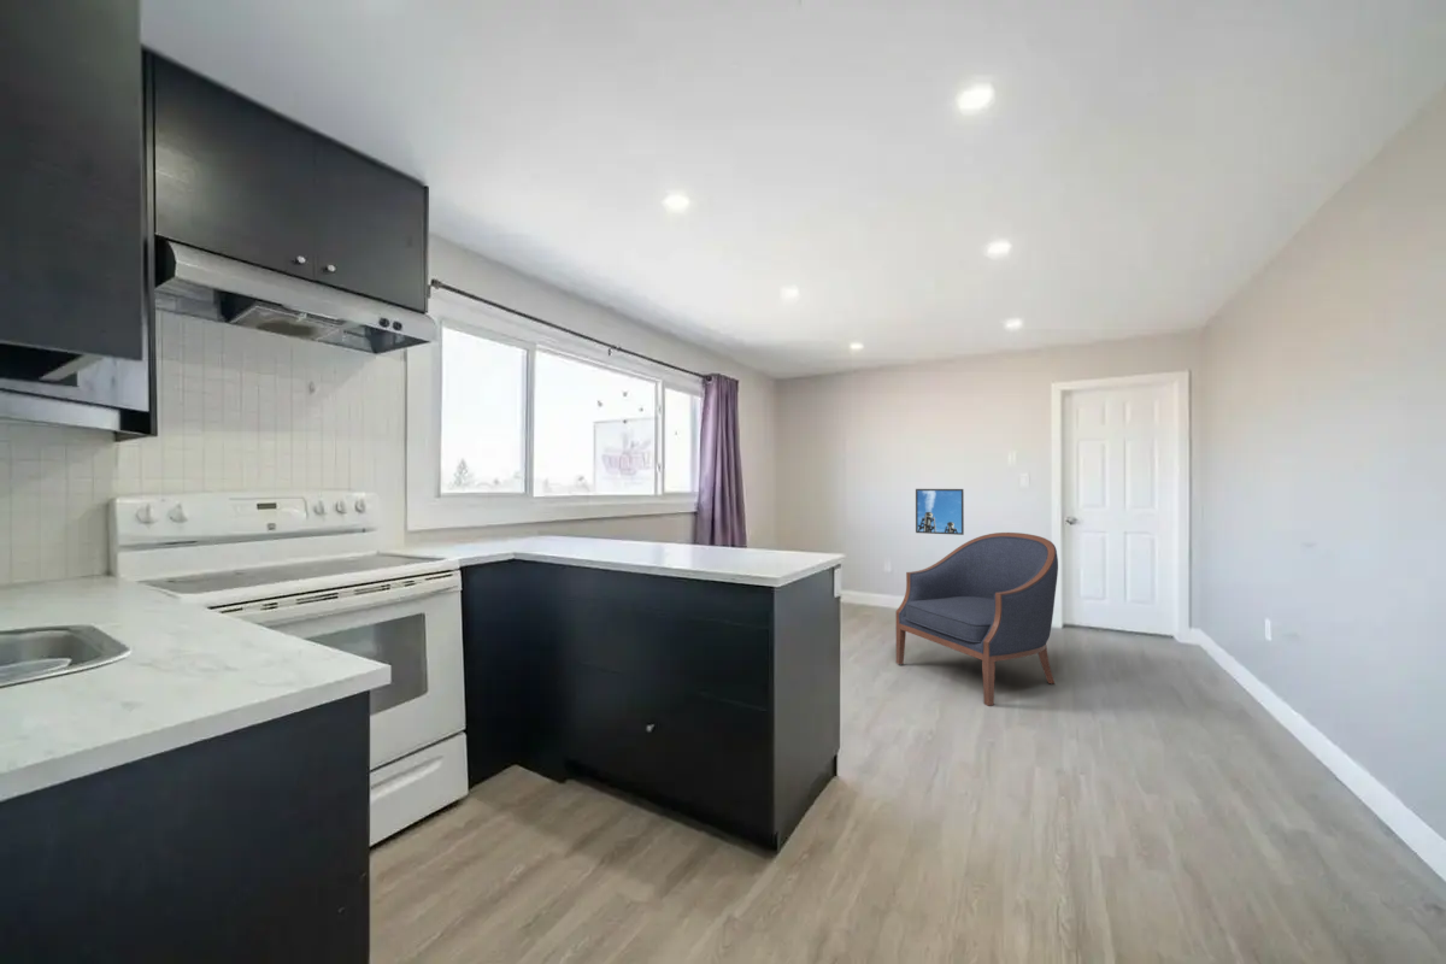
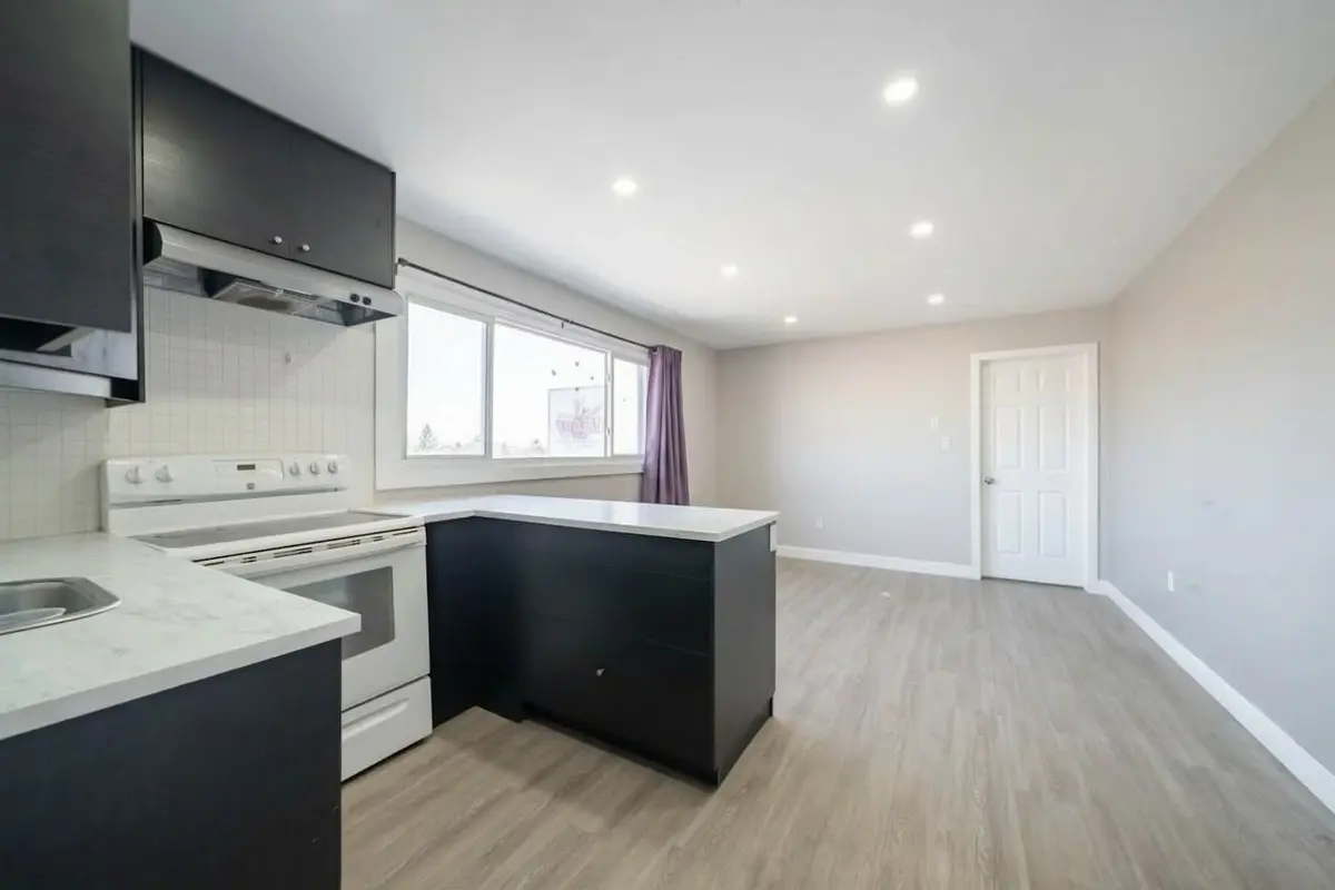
- chair (980, 605)
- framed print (939, 511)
